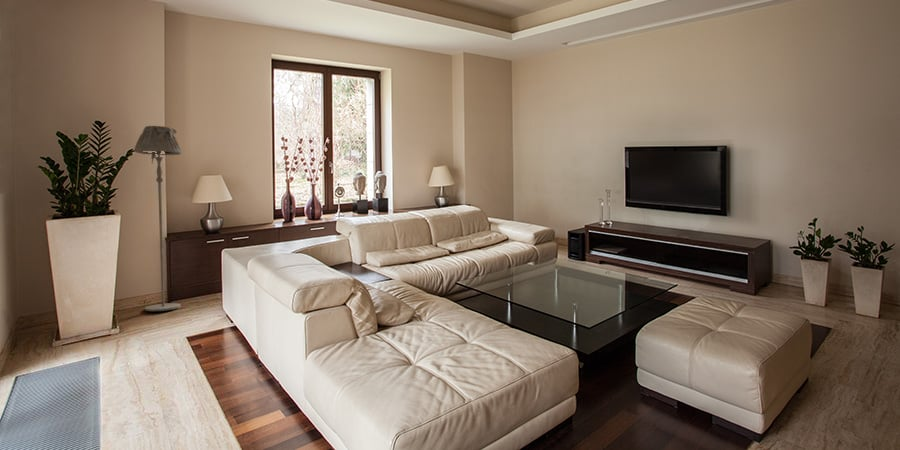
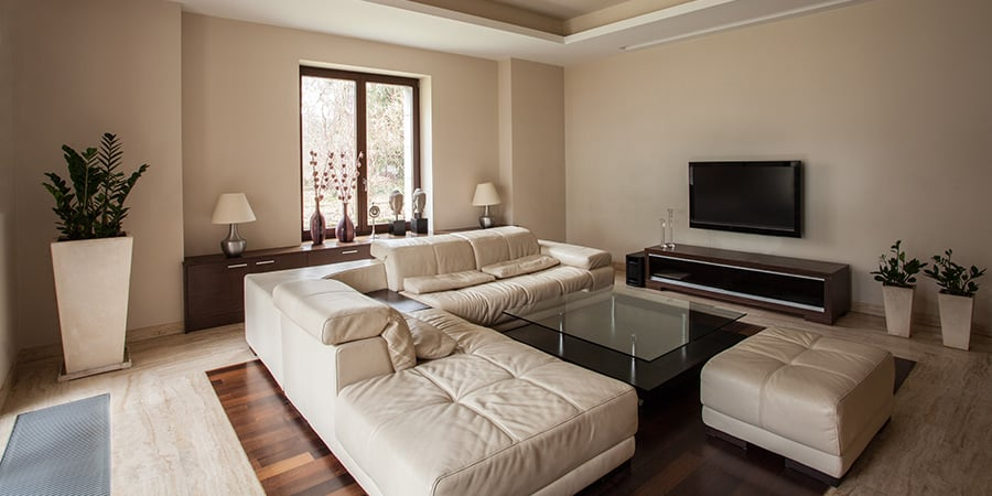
- floor lamp (160, 218)
